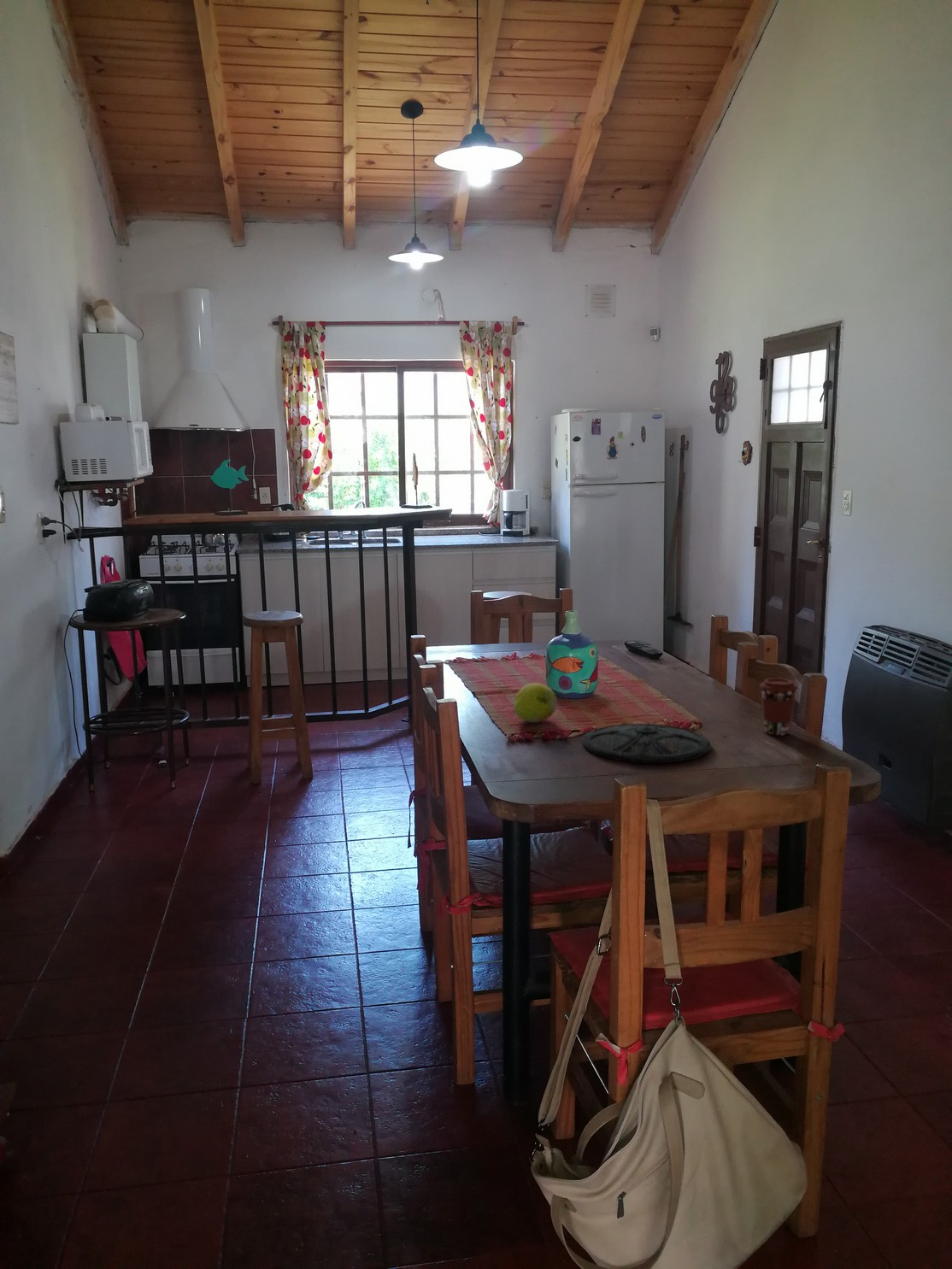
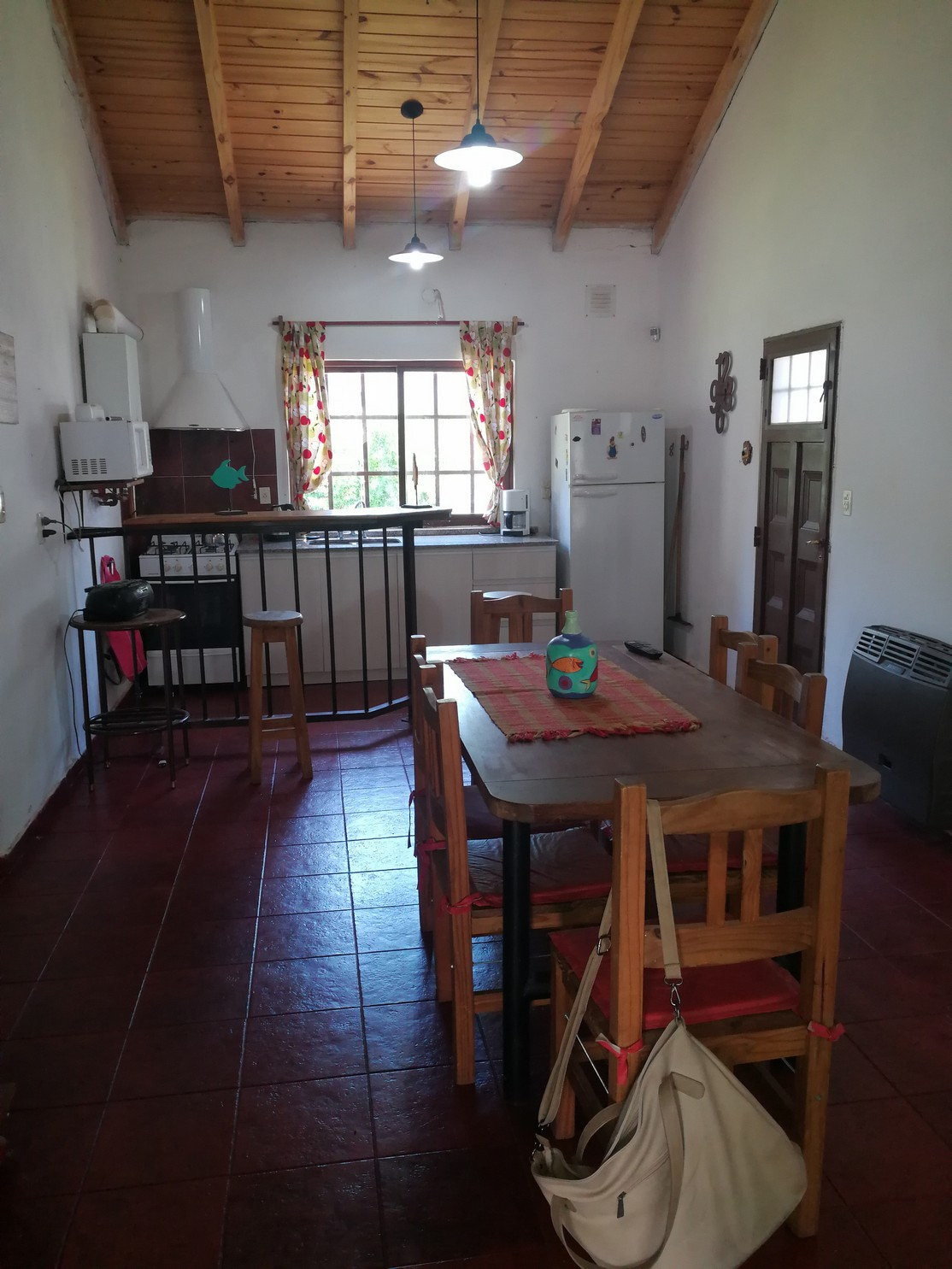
- fruit (535, 702)
- plate (645, 735)
- coffee cup (777, 707)
